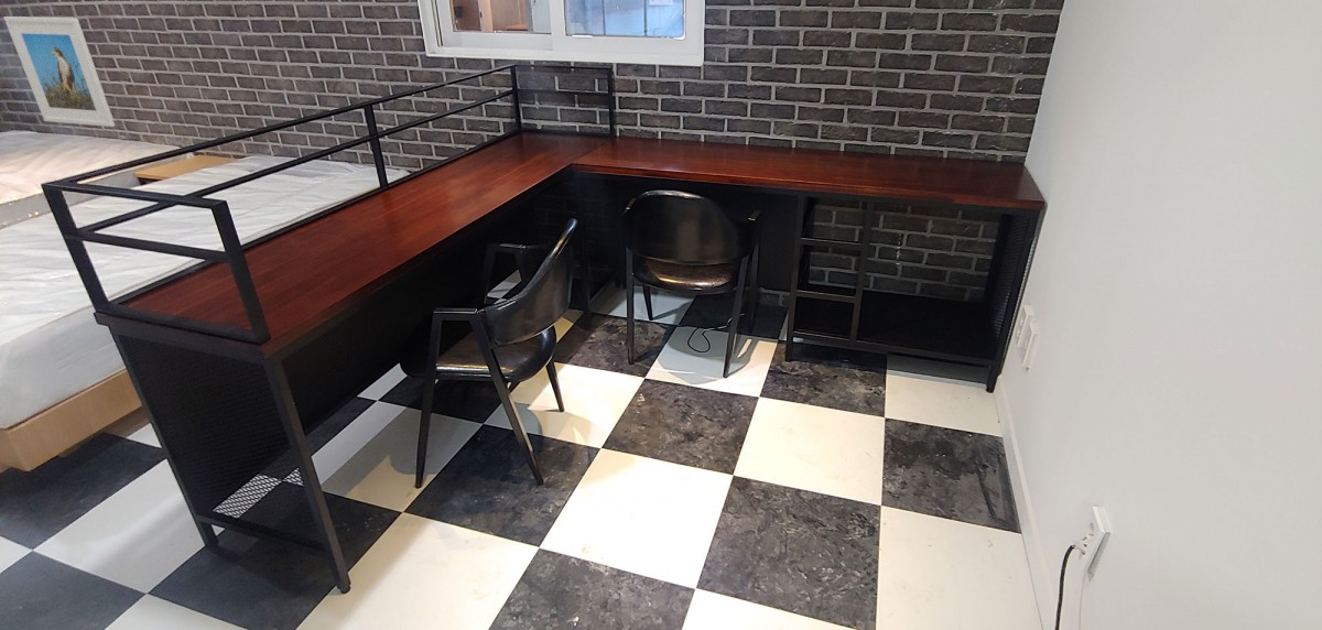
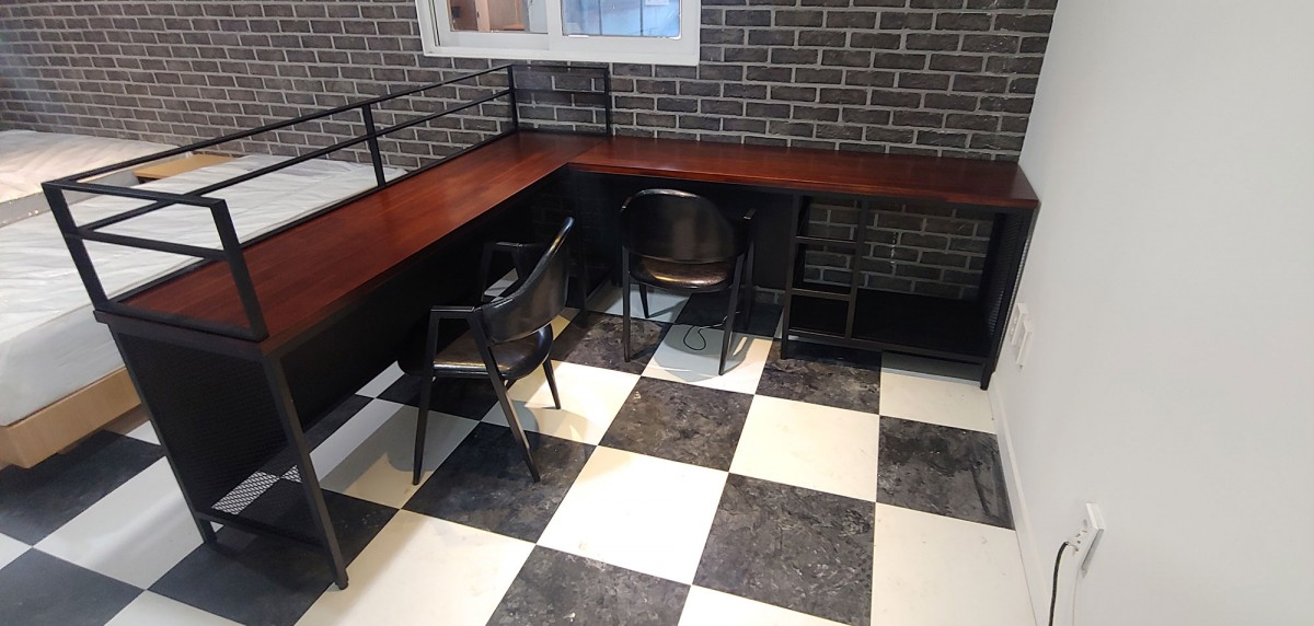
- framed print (59, 72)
